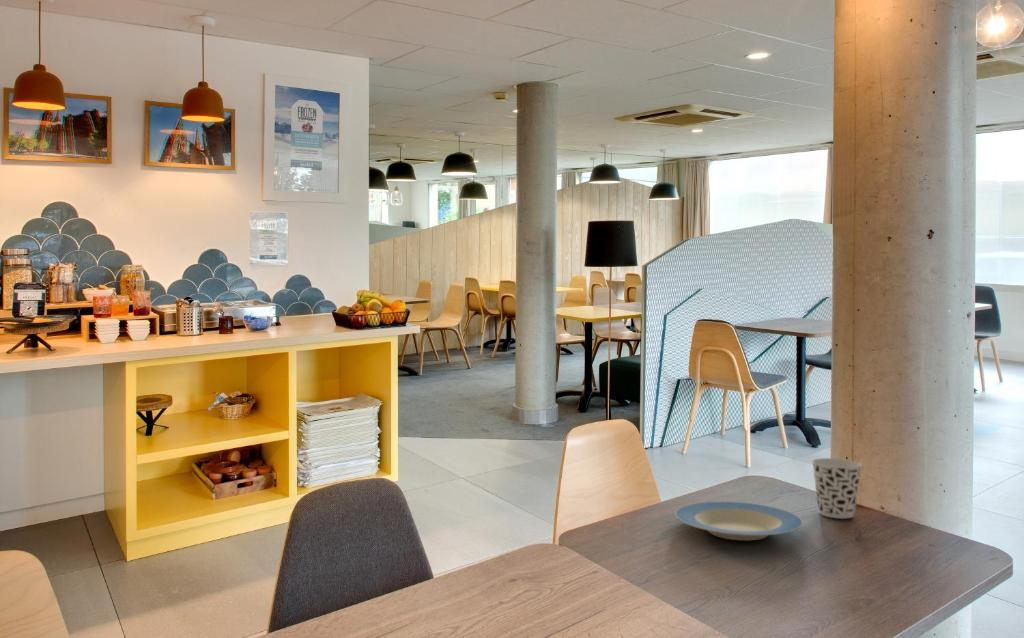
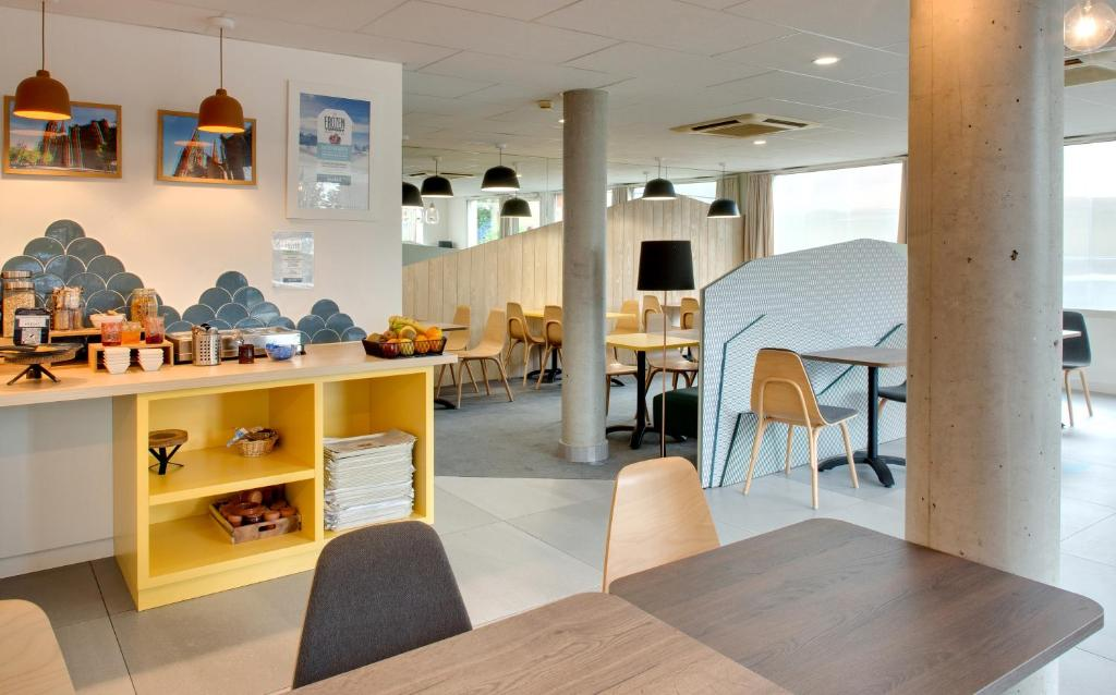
- plate (737, 524)
- cup (836, 488)
